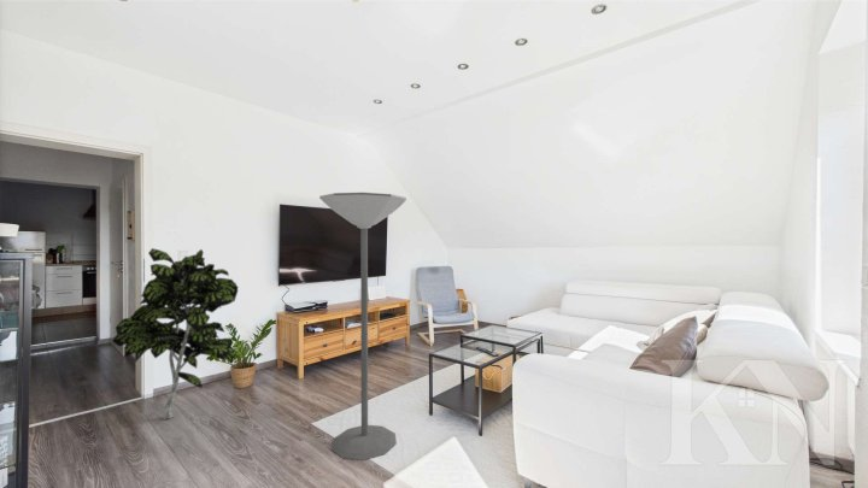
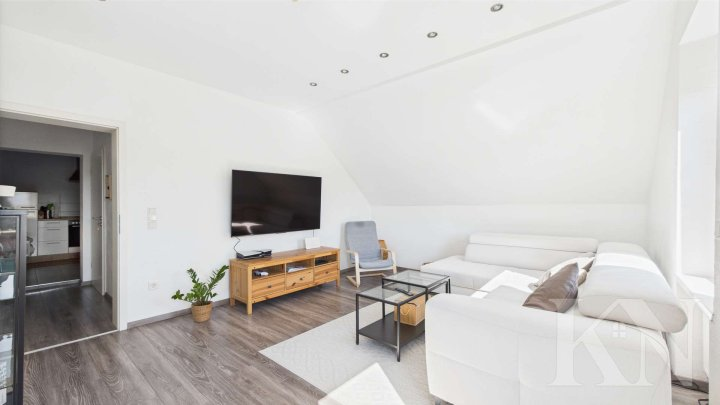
- indoor plant (177, 330)
- floor lamp (364, 319)
